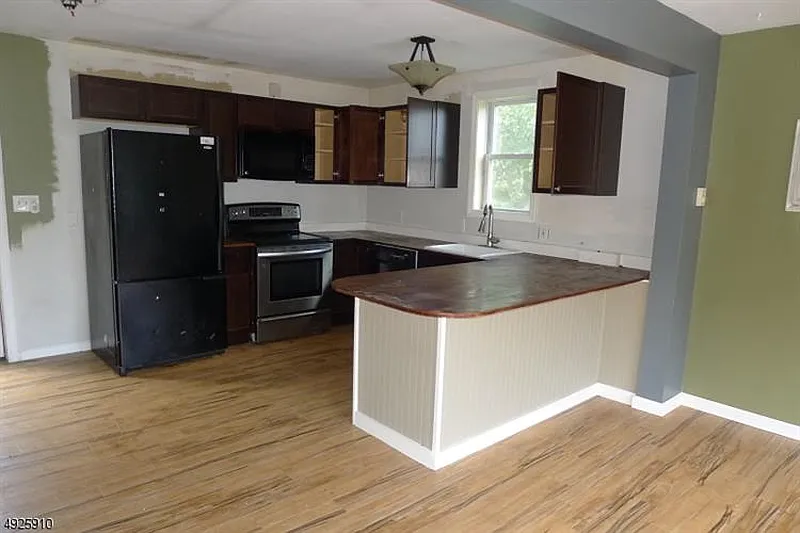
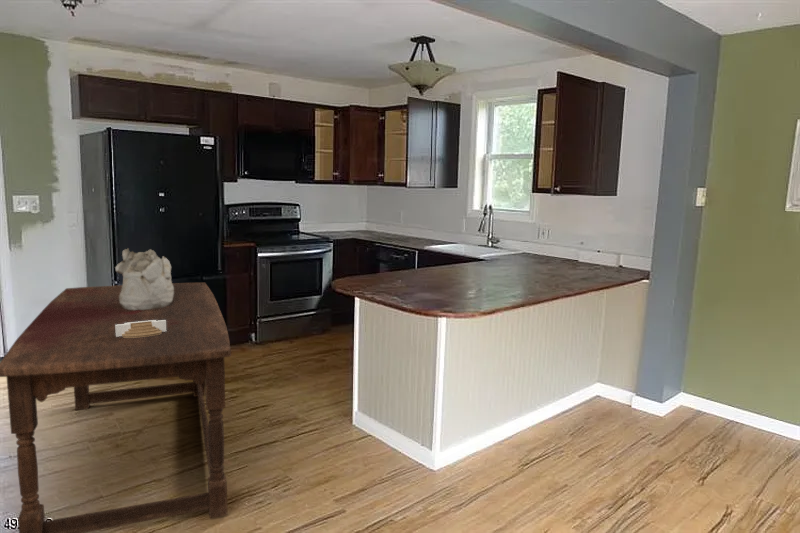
+ architectural model (141, 328)
+ dining table (135, 380)
+ mineral sample (145, 277)
